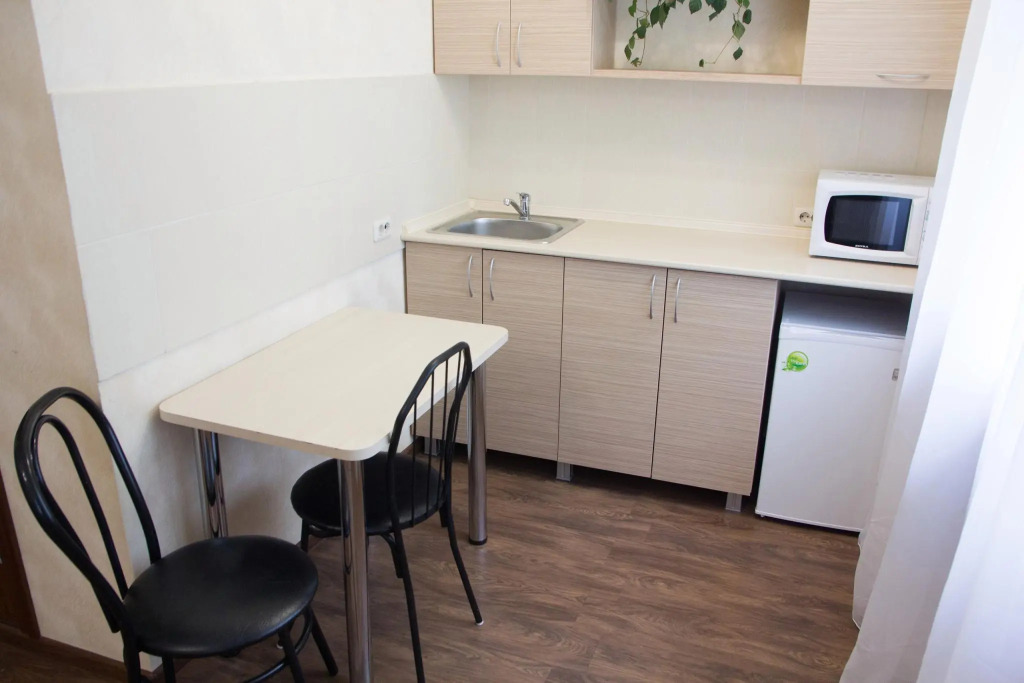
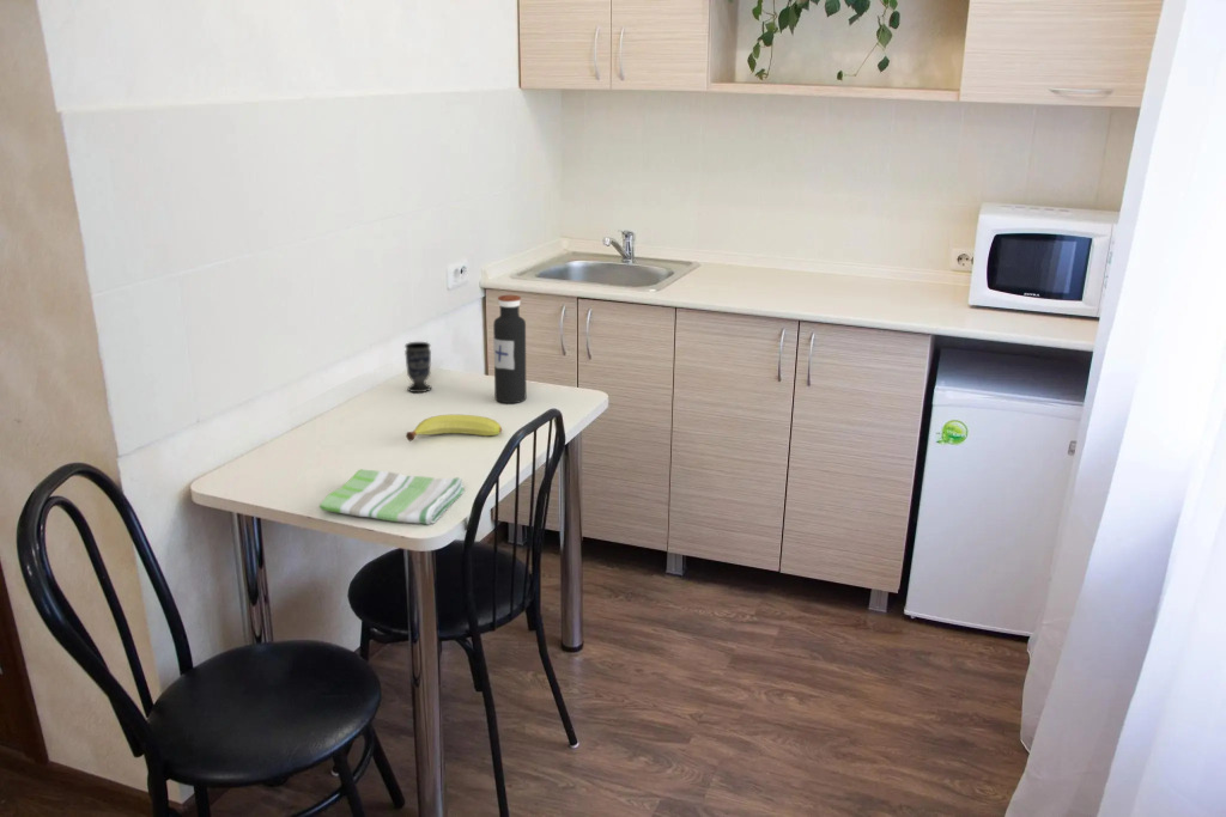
+ dish towel (394, 493)
+ cup (418, 366)
+ water bottle (509, 348)
+ fruit (456, 428)
